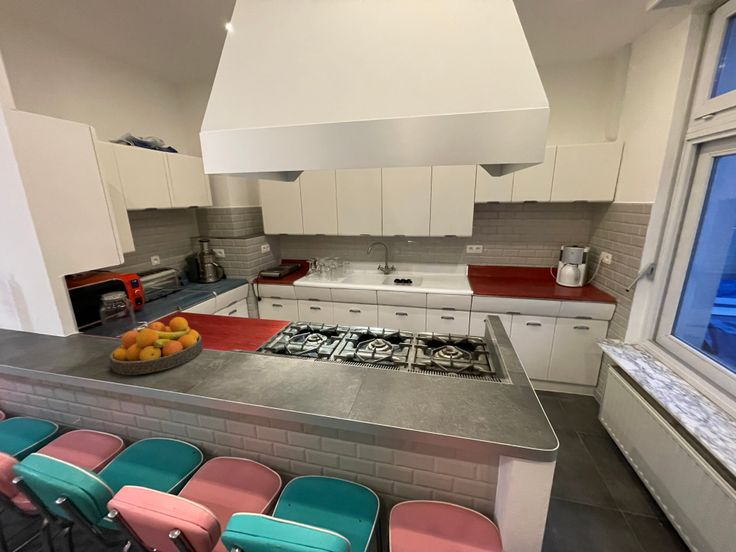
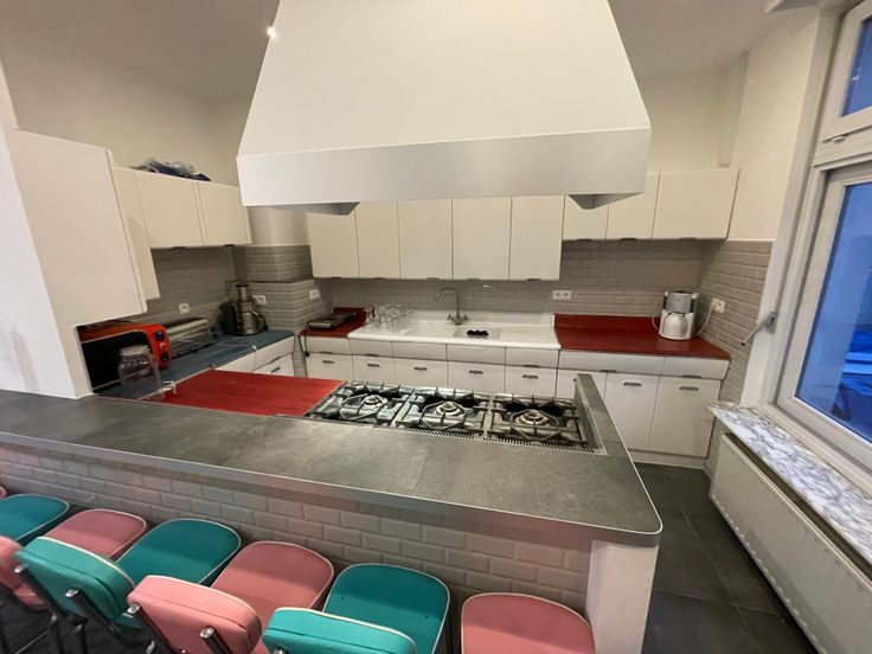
- fruit bowl (157, 339)
